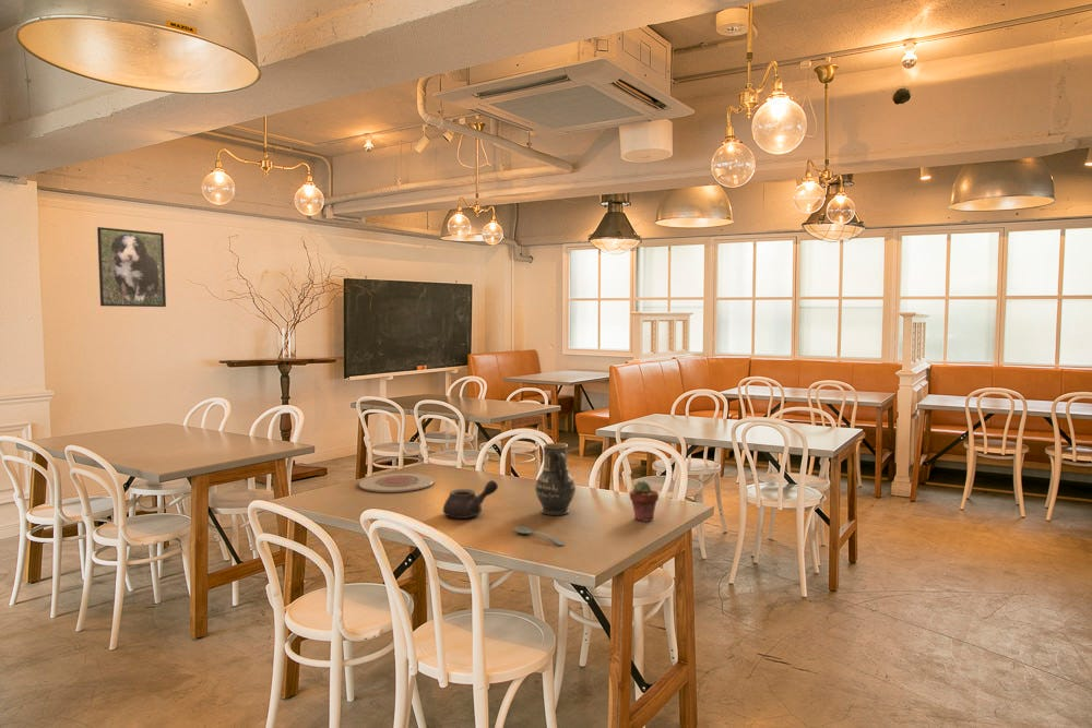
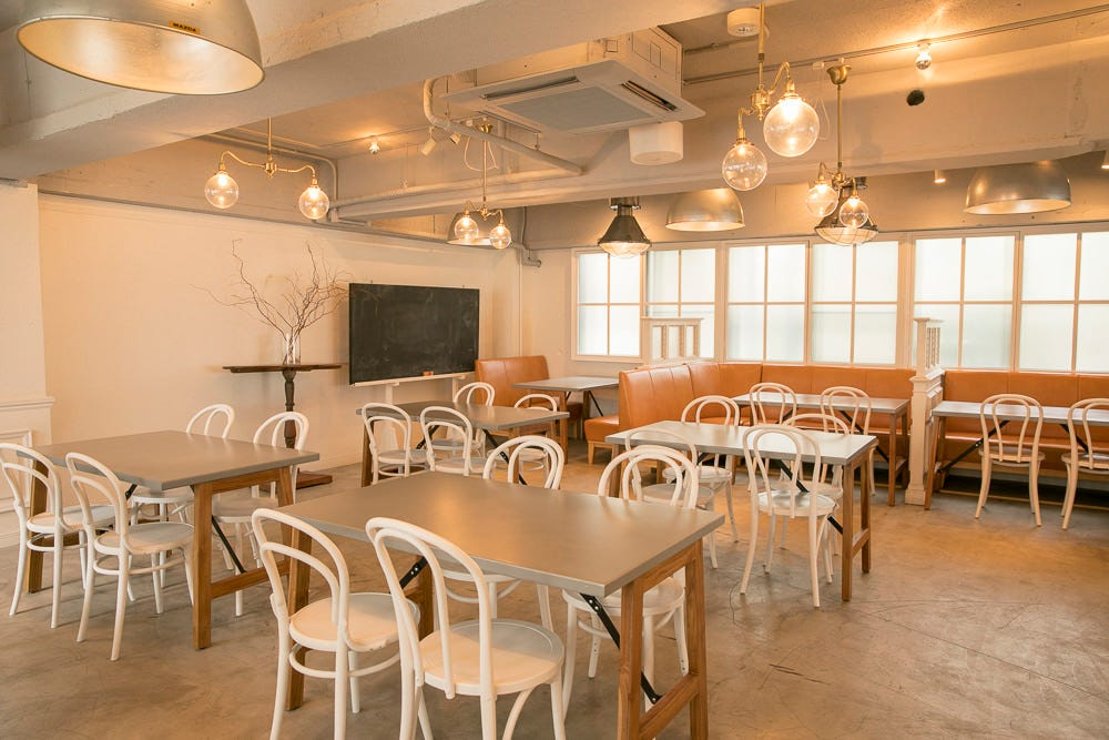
- spoon (538, 534)
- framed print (132, 268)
- teapot (473, 499)
- vase (555, 478)
- potted succulent (643, 499)
- plate (396, 481)
